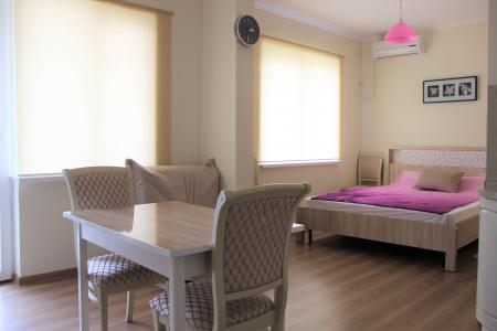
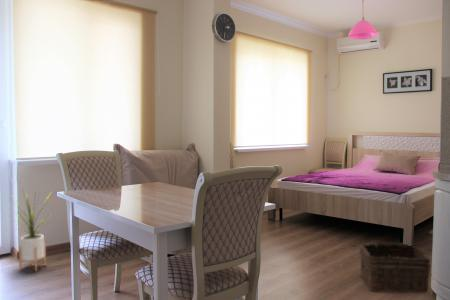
+ basket (391, 262)
+ house plant (32, 226)
